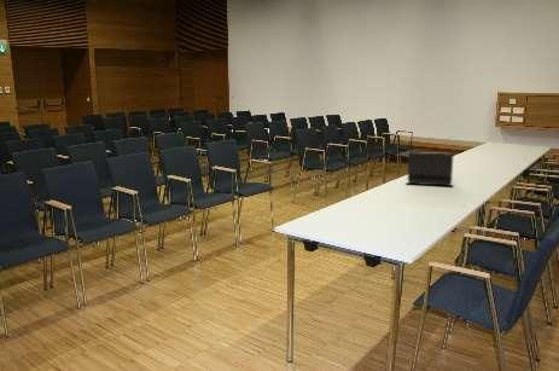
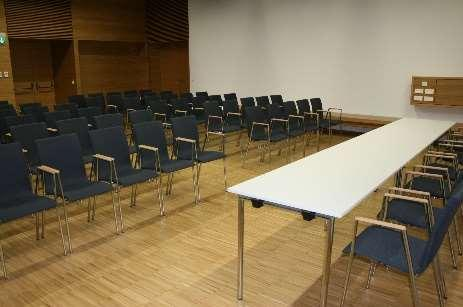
- laptop (430, 168)
